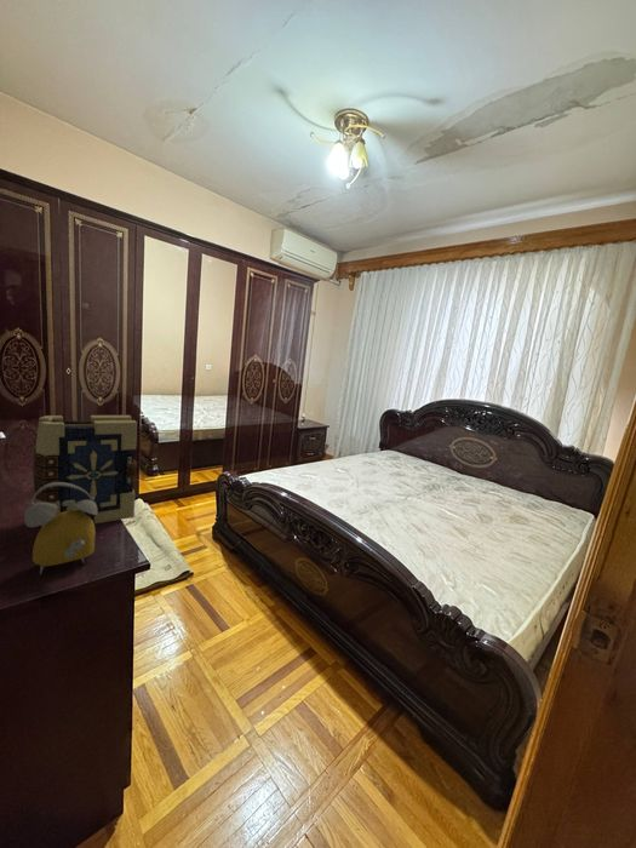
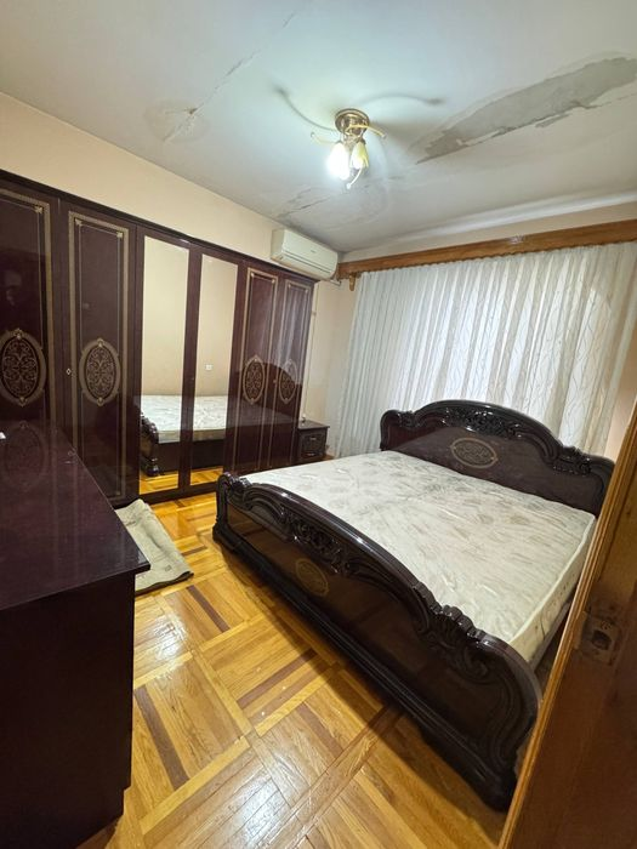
- book (86, 469)
- alarm clock (64, 527)
